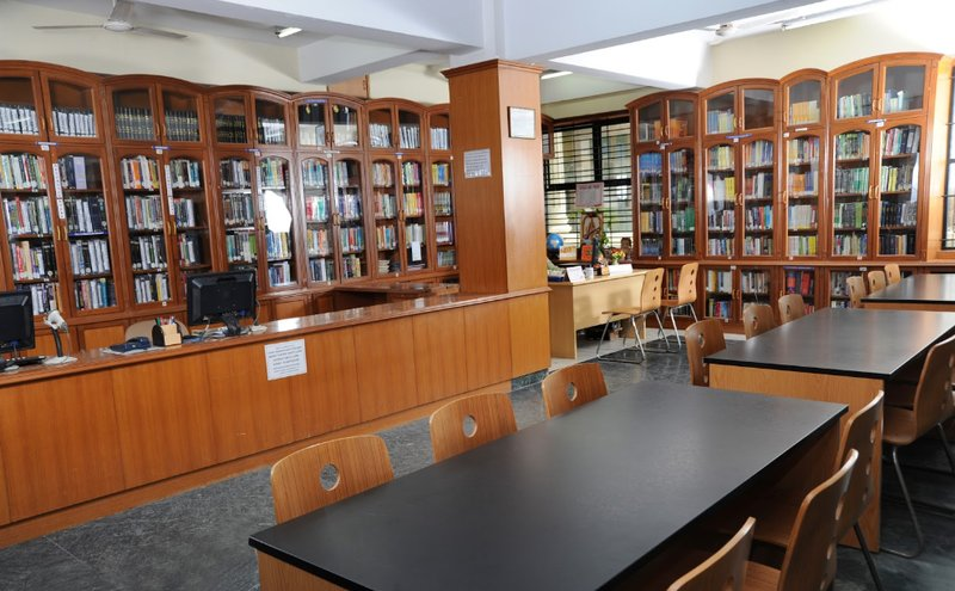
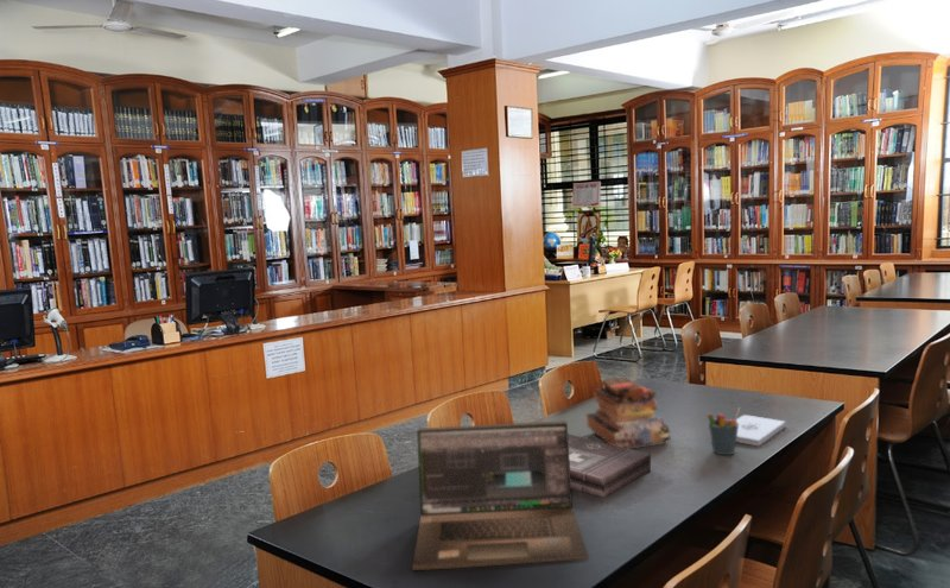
+ book (626, 410)
+ first aid kit (580, 462)
+ notepad (750, 429)
+ pen holder (723, 429)
+ laptop (495, 488)
